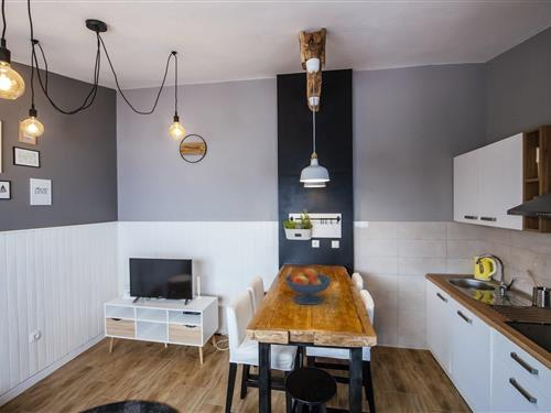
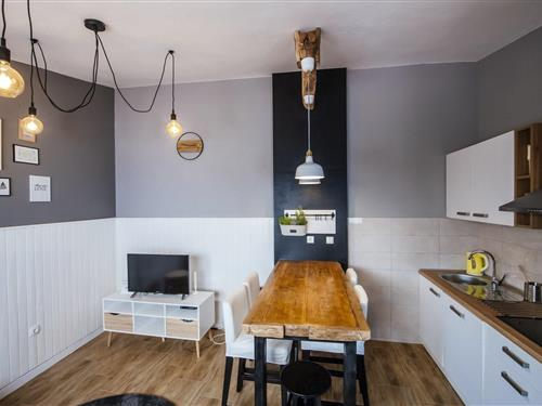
- fruit bowl (307, 285)
